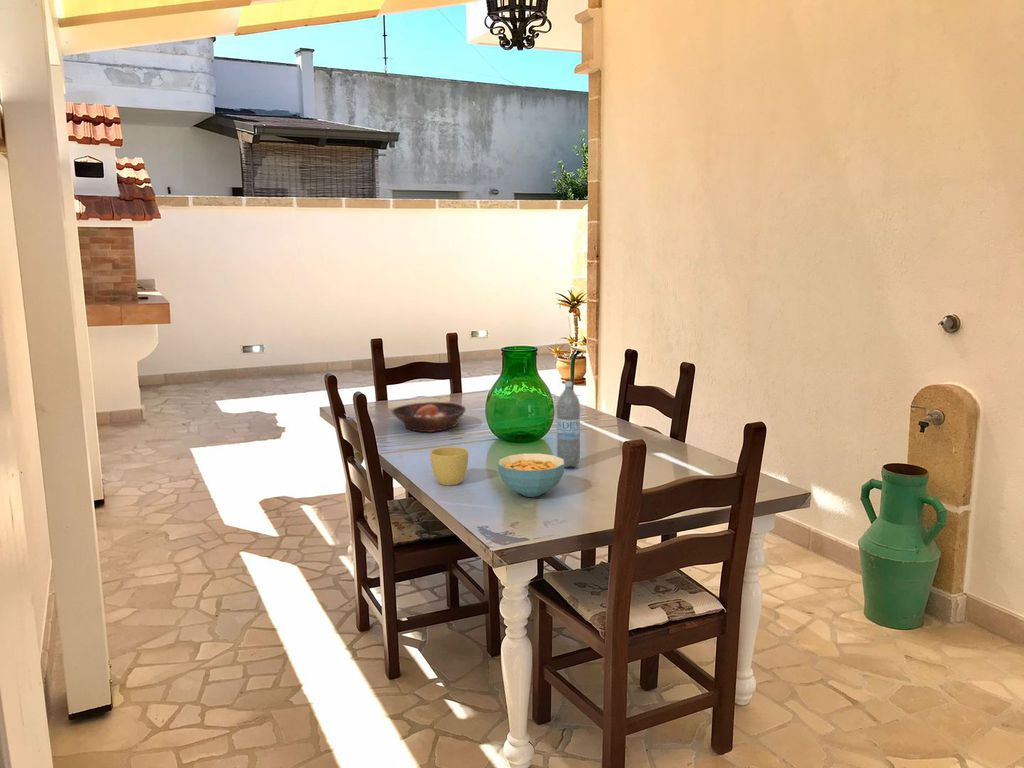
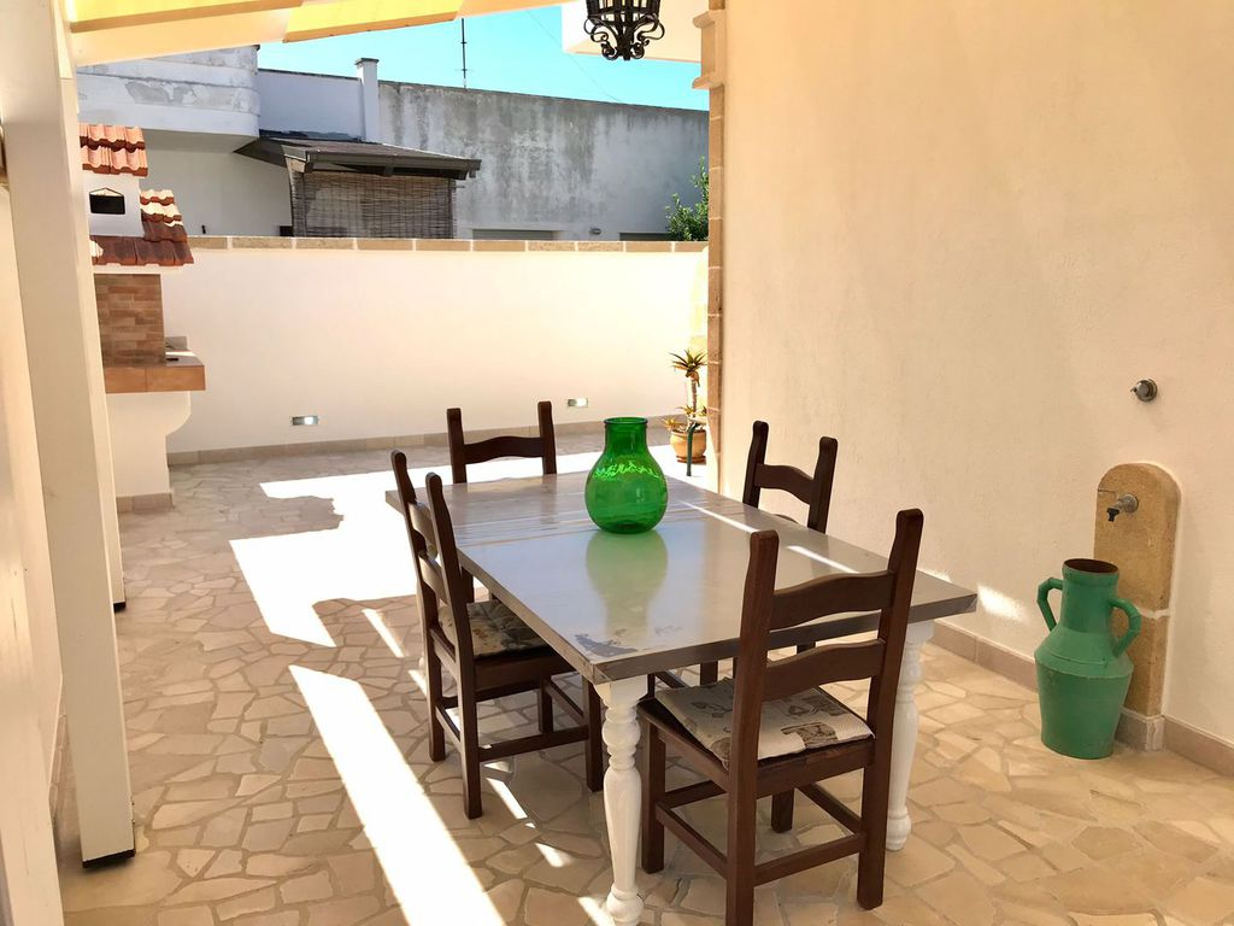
- water bottle (568, 424)
- cup (450, 465)
- bowl (429, 415)
- cereal bowl (531, 477)
